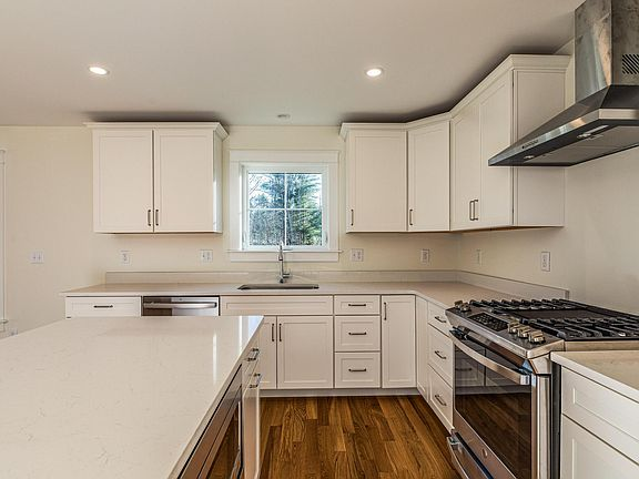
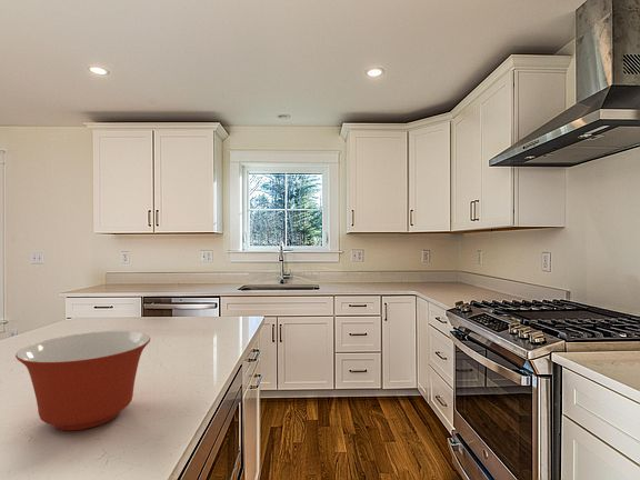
+ mixing bowl (88, 380)
